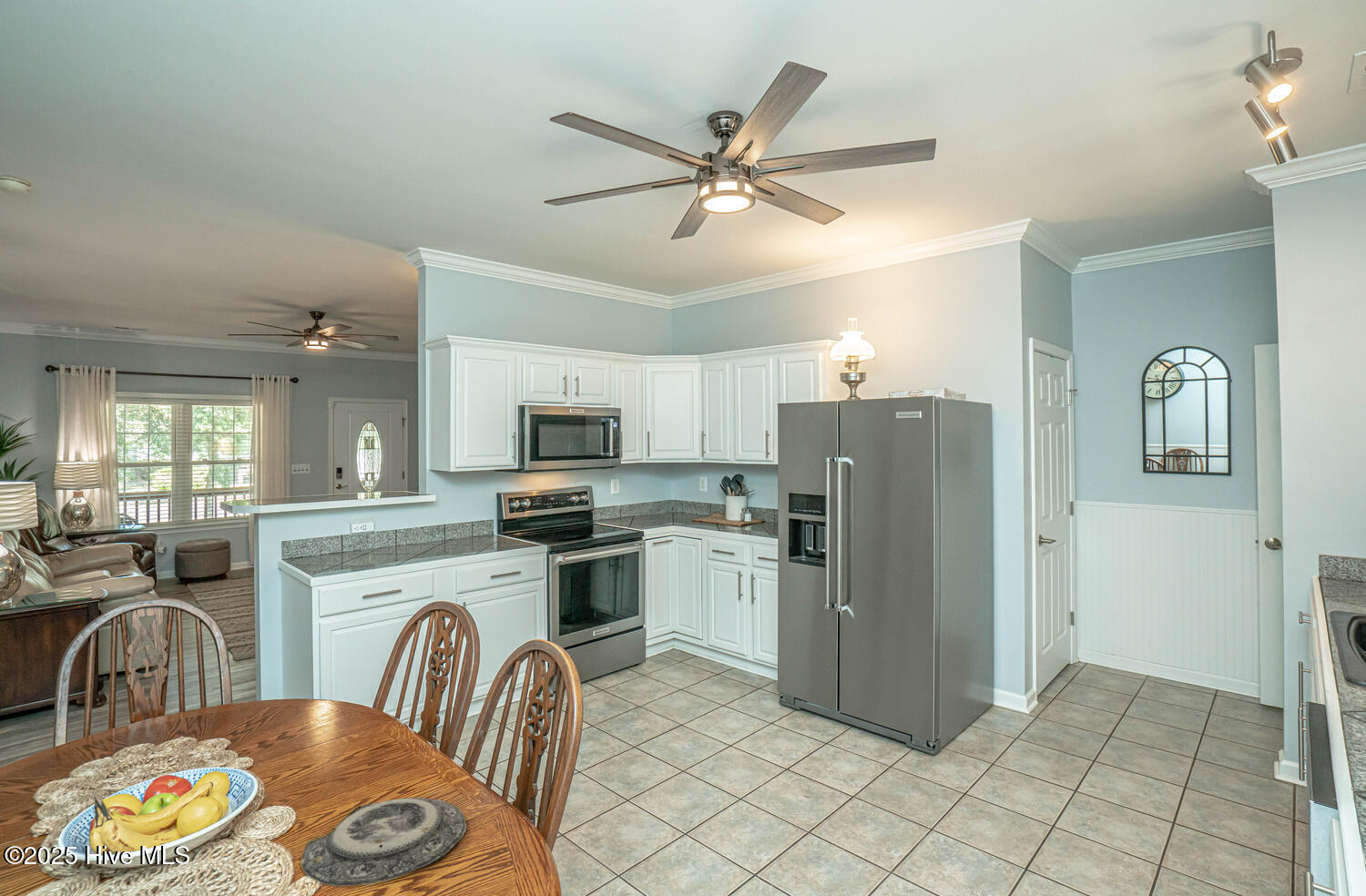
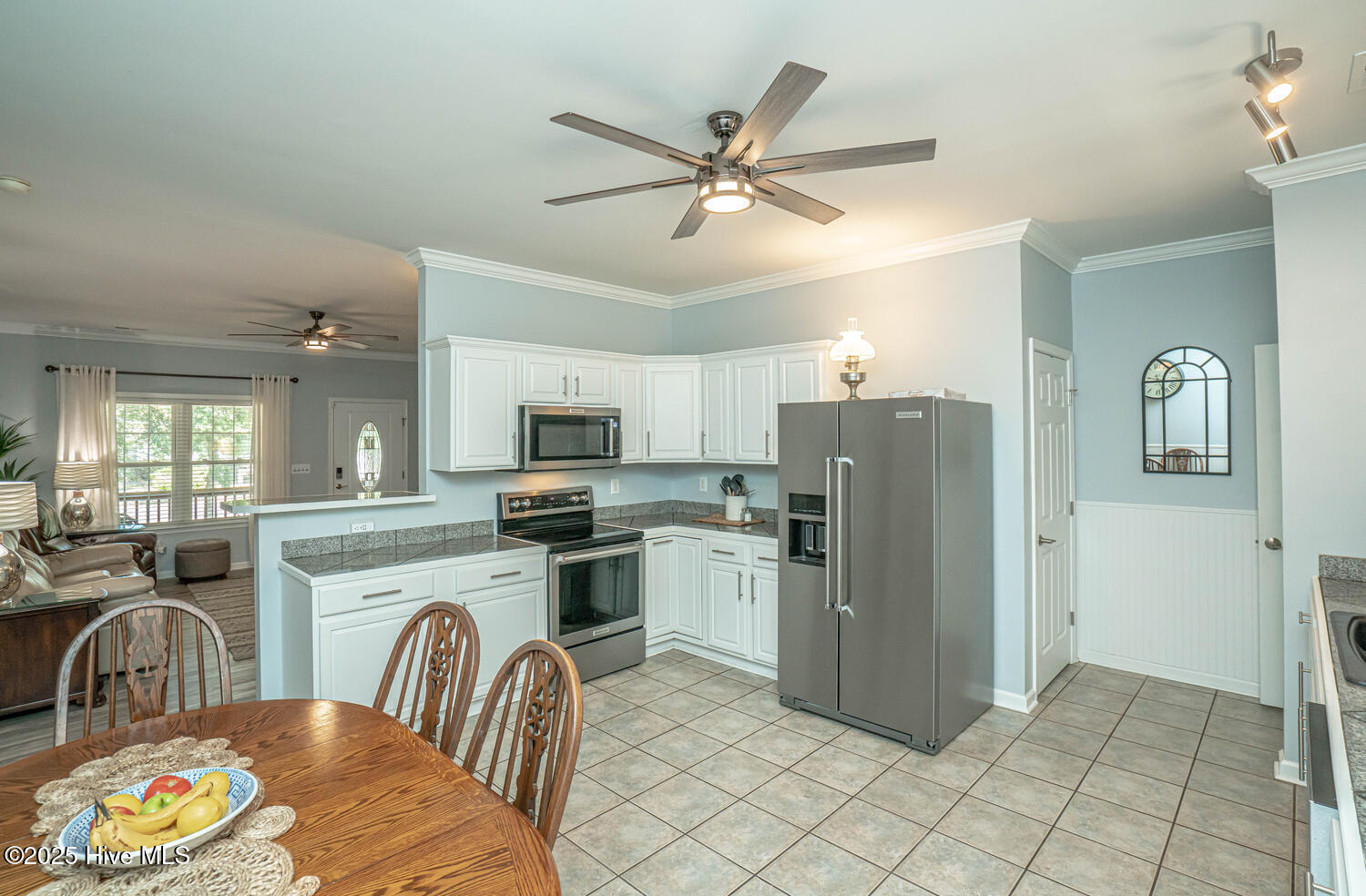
- plate (387, 829)
